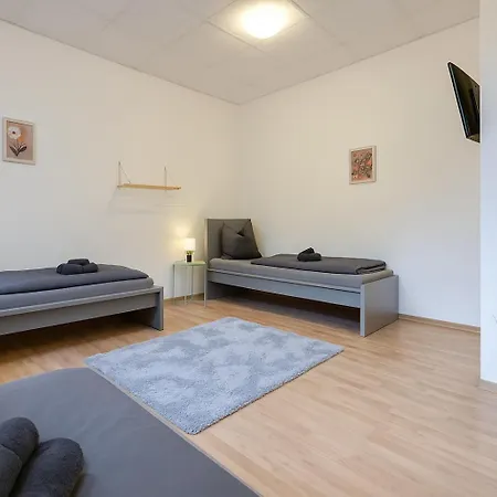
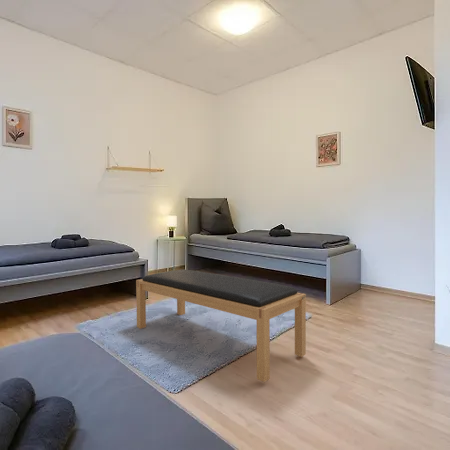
+ bench (213, 308)
